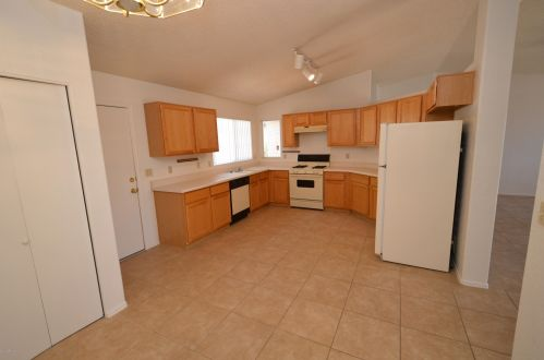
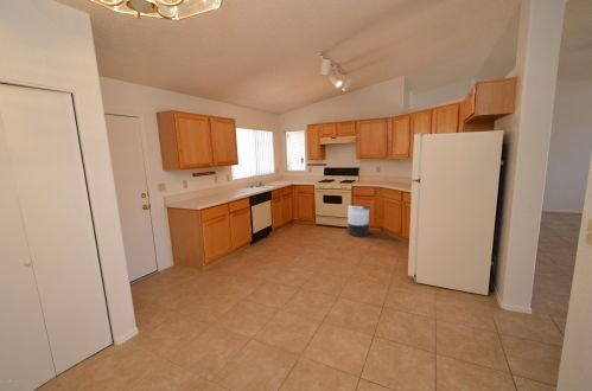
+ trash can (358, 220)
